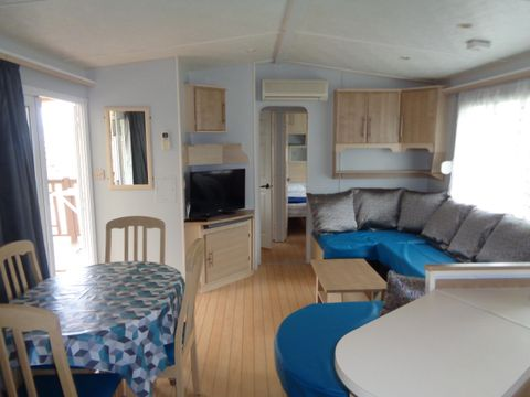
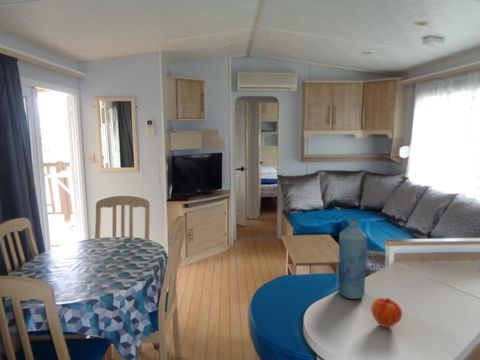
+ fruit (386, 311)
+ bottle (352, 257)
